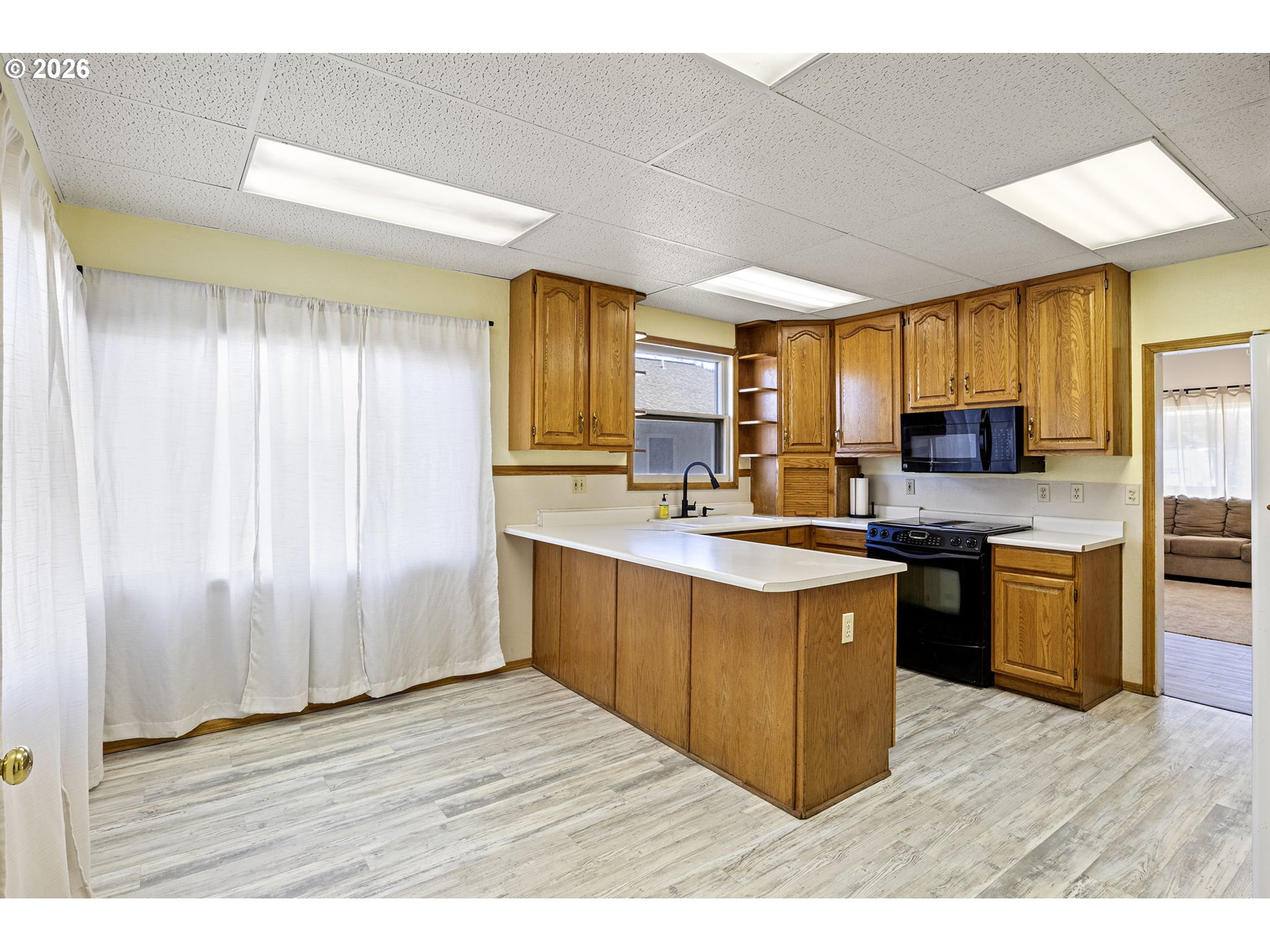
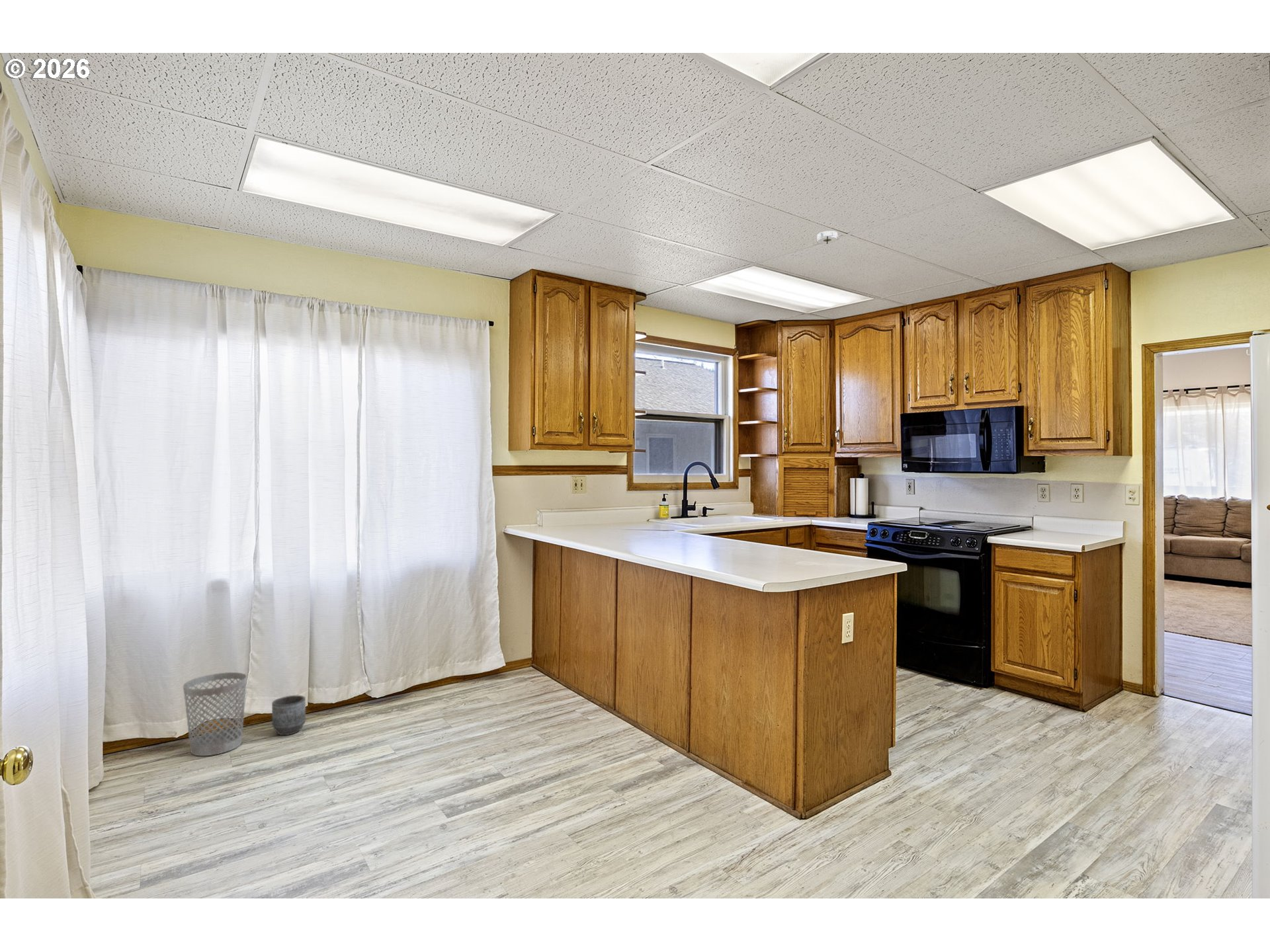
+ smoke detector (826, 237)
+ planter (288, 715)
+ wastebasket (216, 713)
